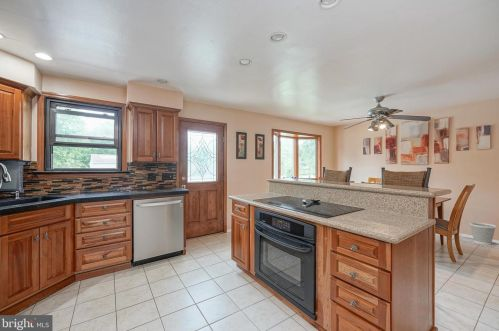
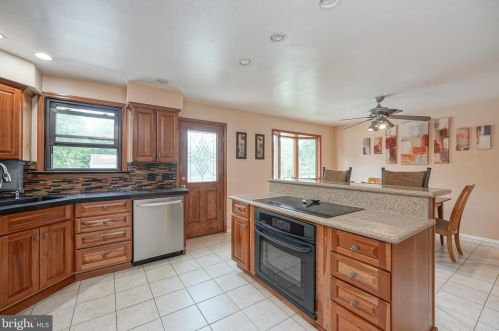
- wastebasket (482, 233)
